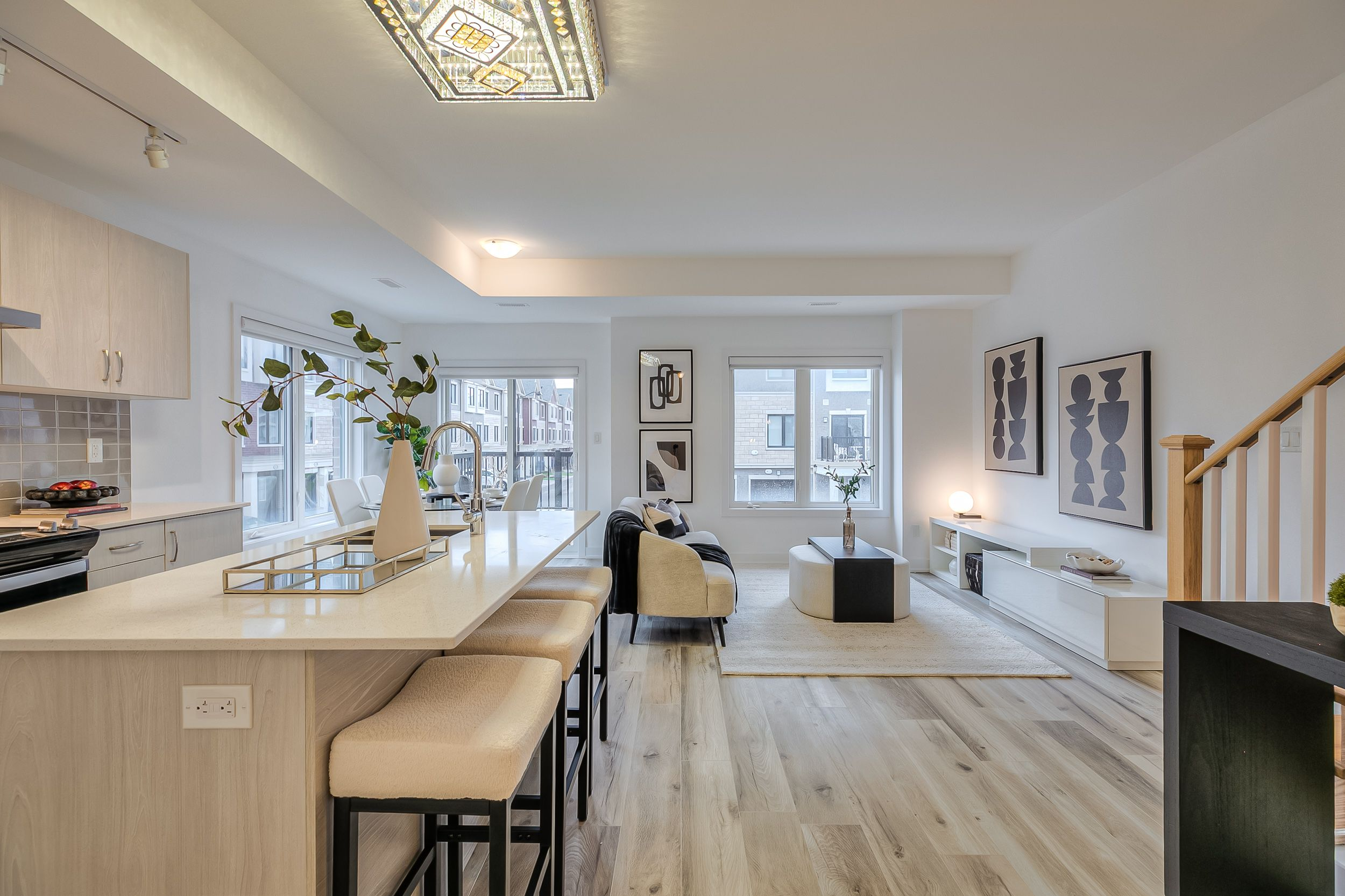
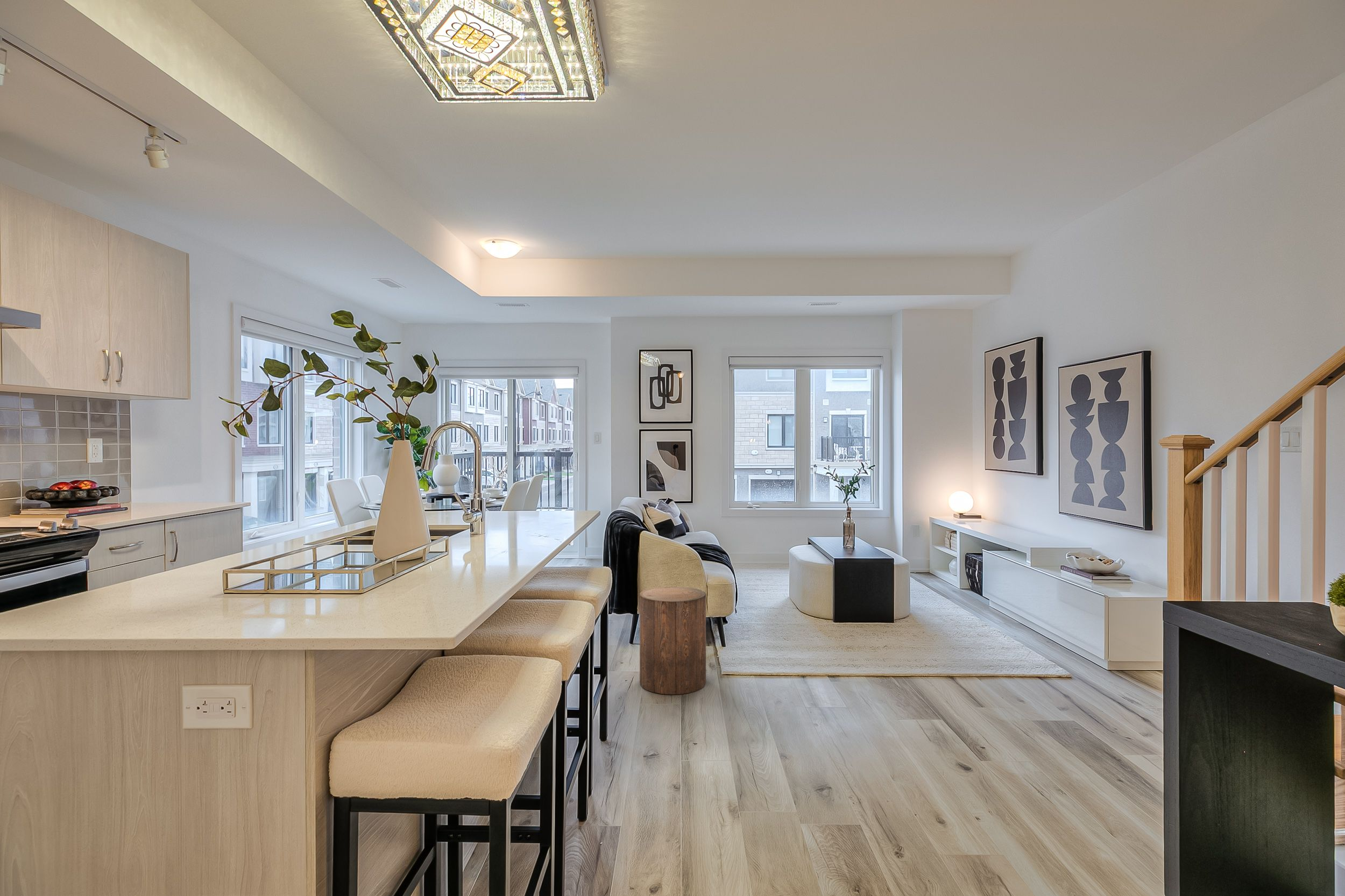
+ stool (672, 638)
